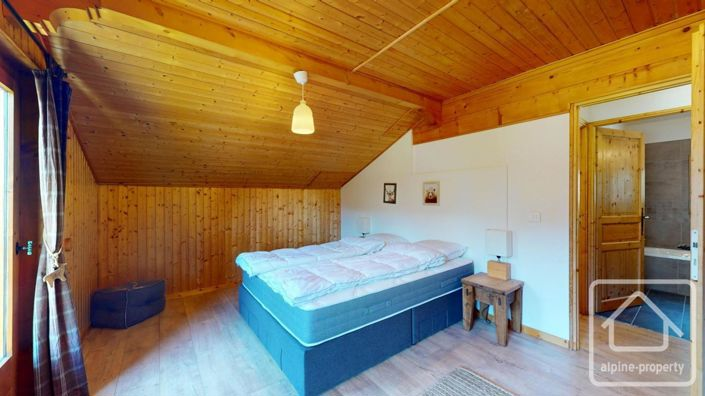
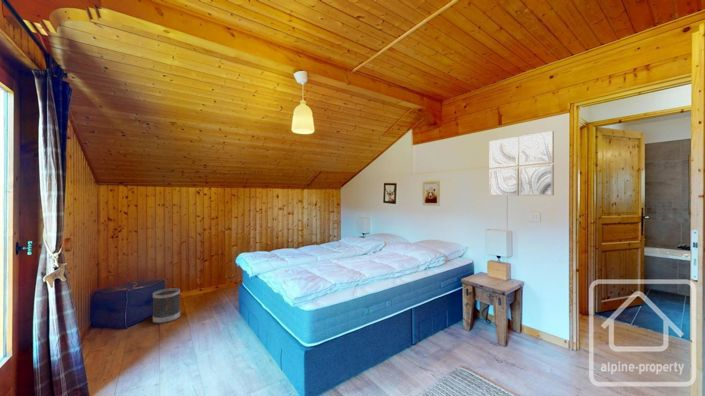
+ wastebasket (166, 305)
+ wall art (518, 165)
